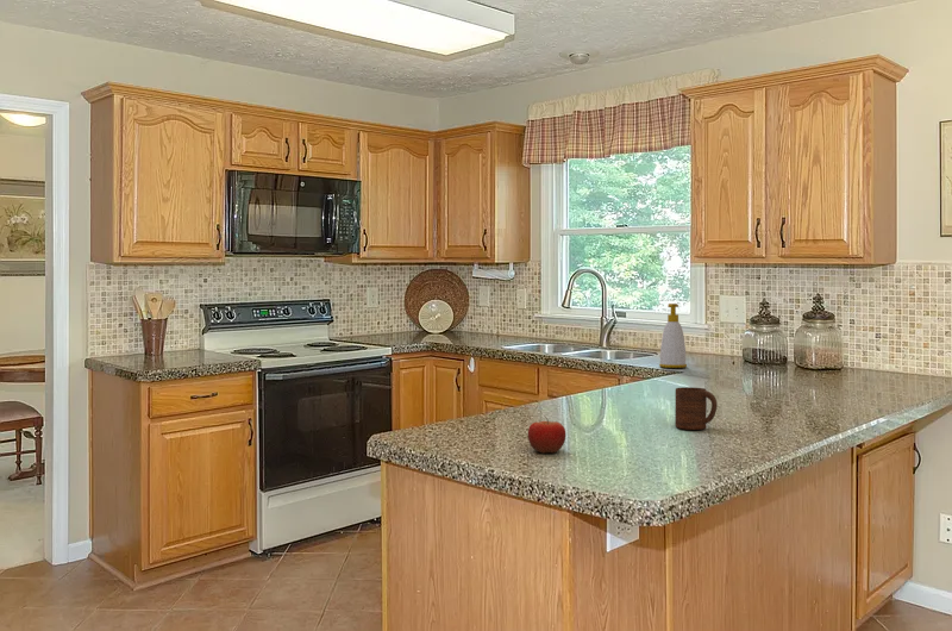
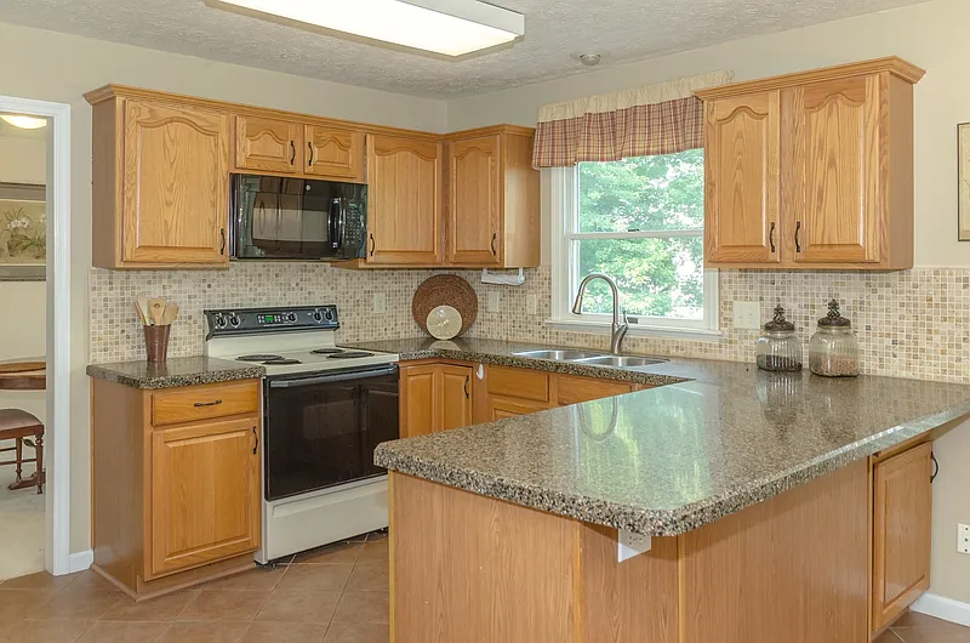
- fruit (546, 433)
- soap bottle (672, 335)
- cup (695, 408)
